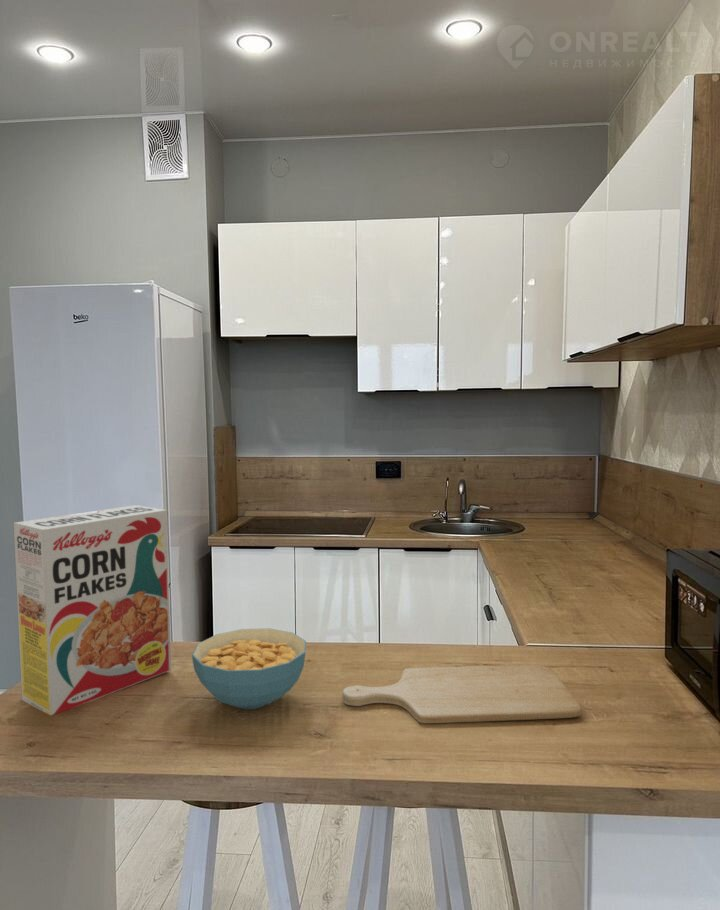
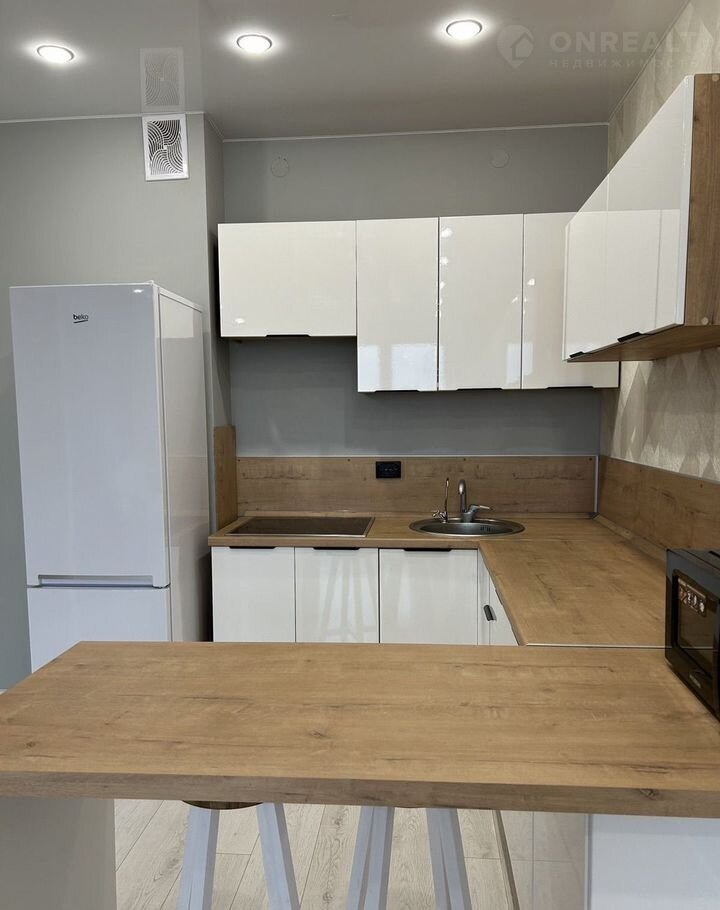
- cereal bowl (251, 674)
- cereal box (97, 601)
- chopping board (454, 692)
